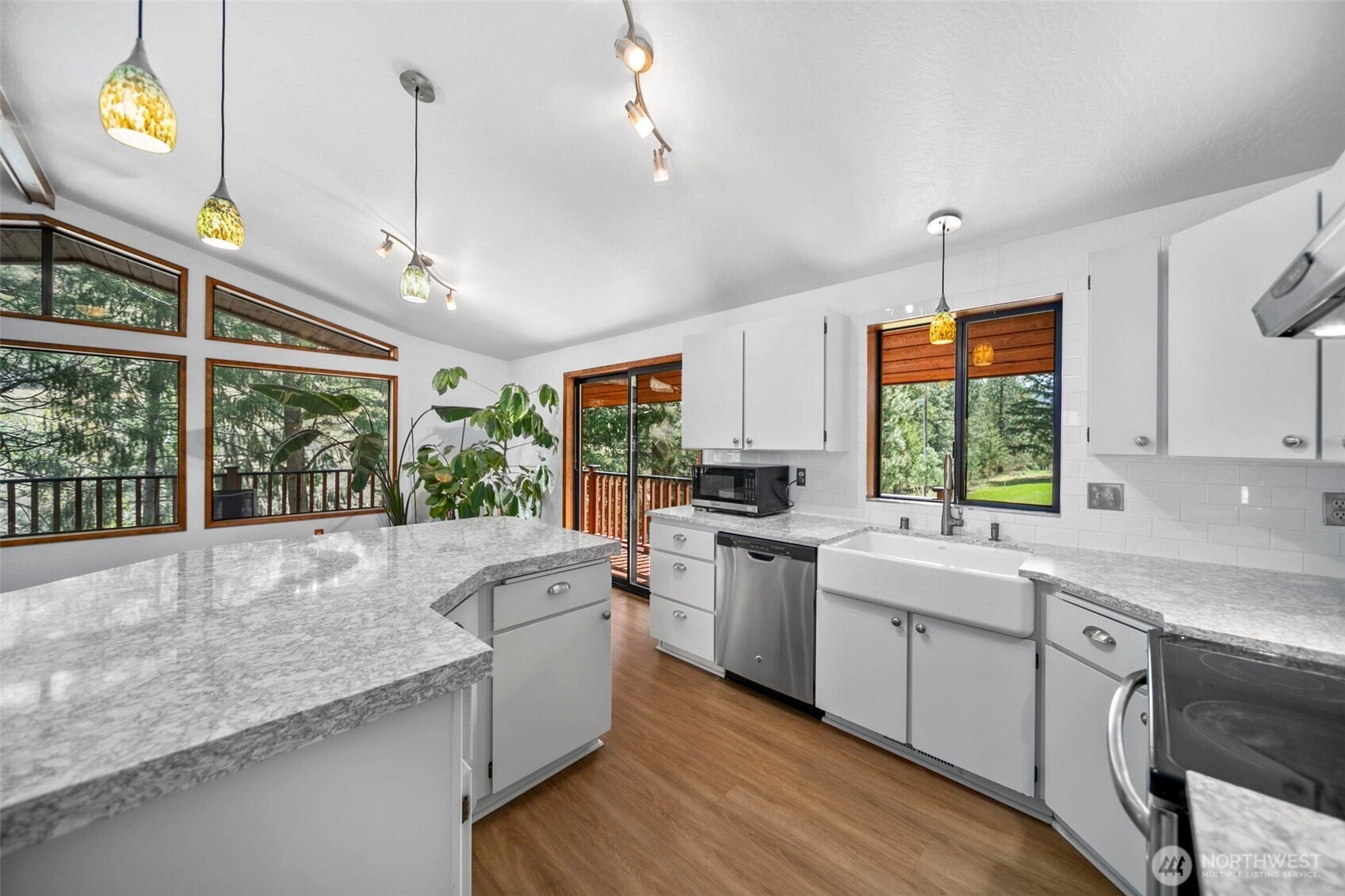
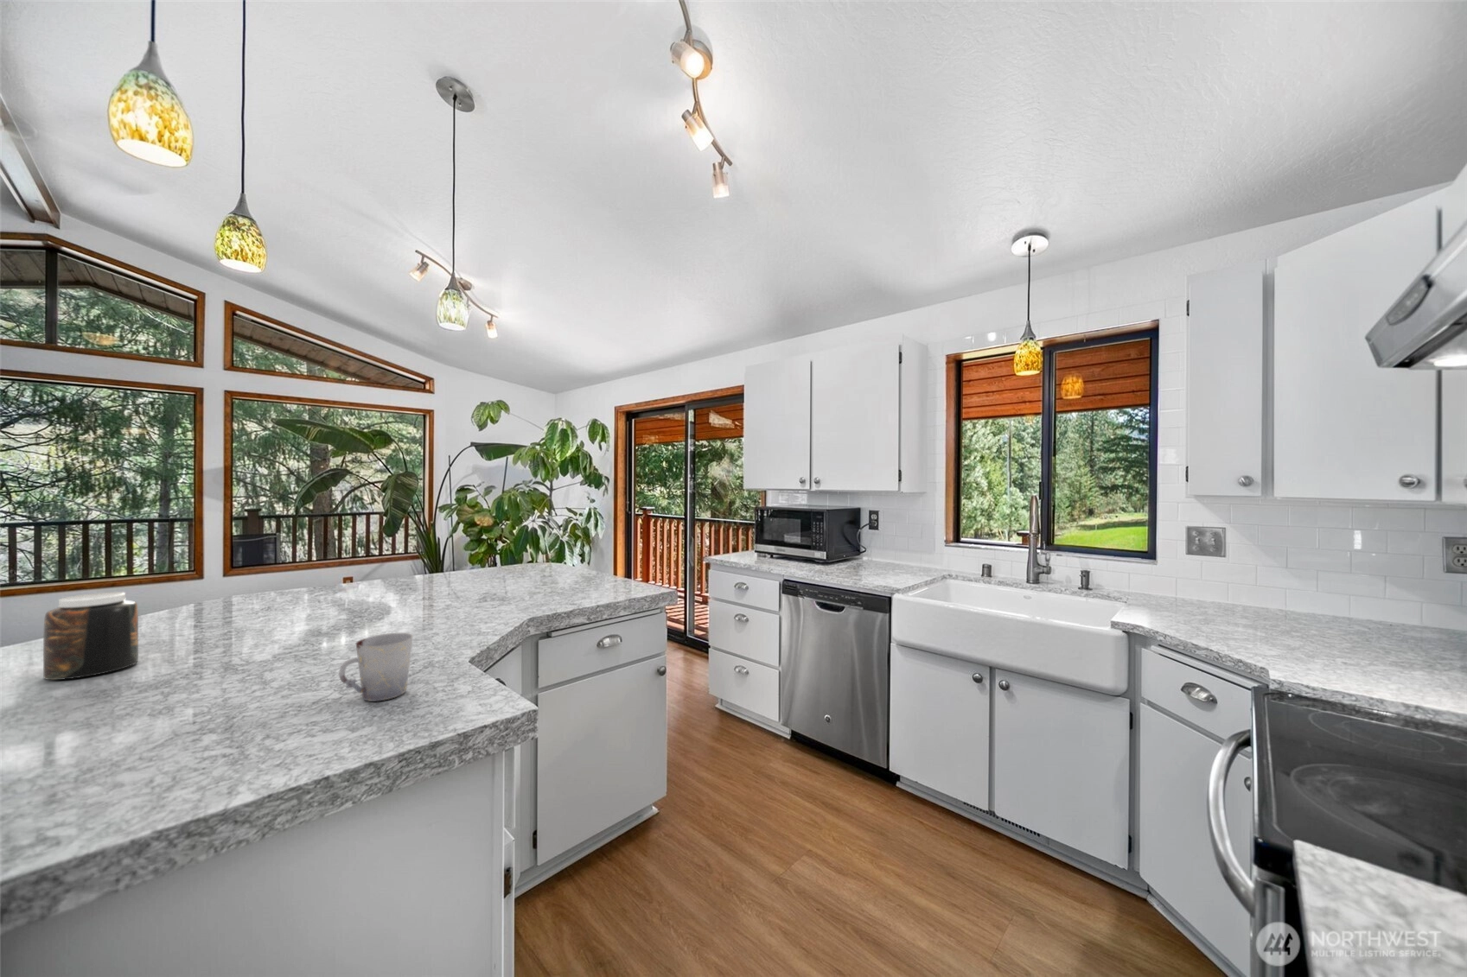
+ cup (375, 670)
+ jar (93, 632)
